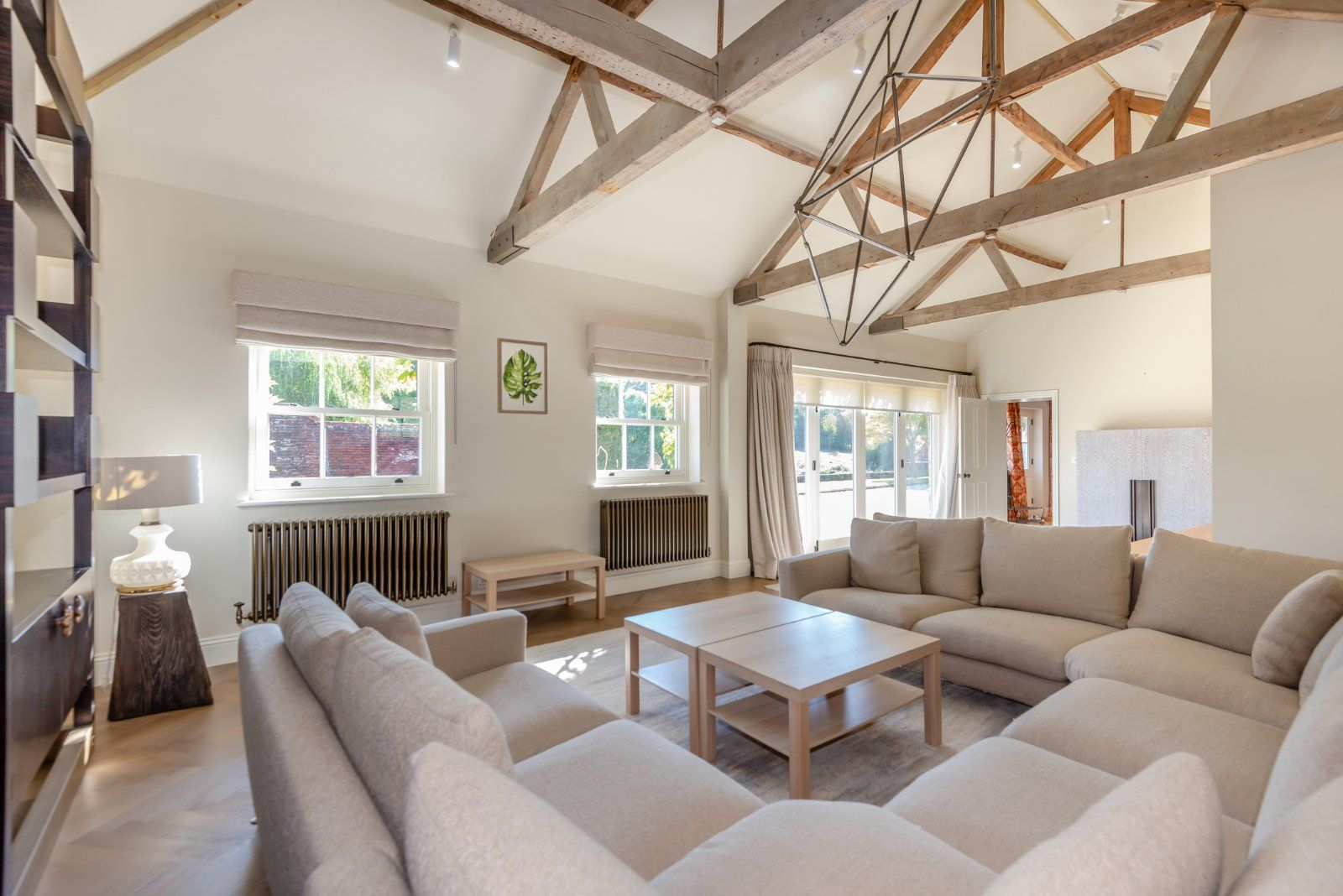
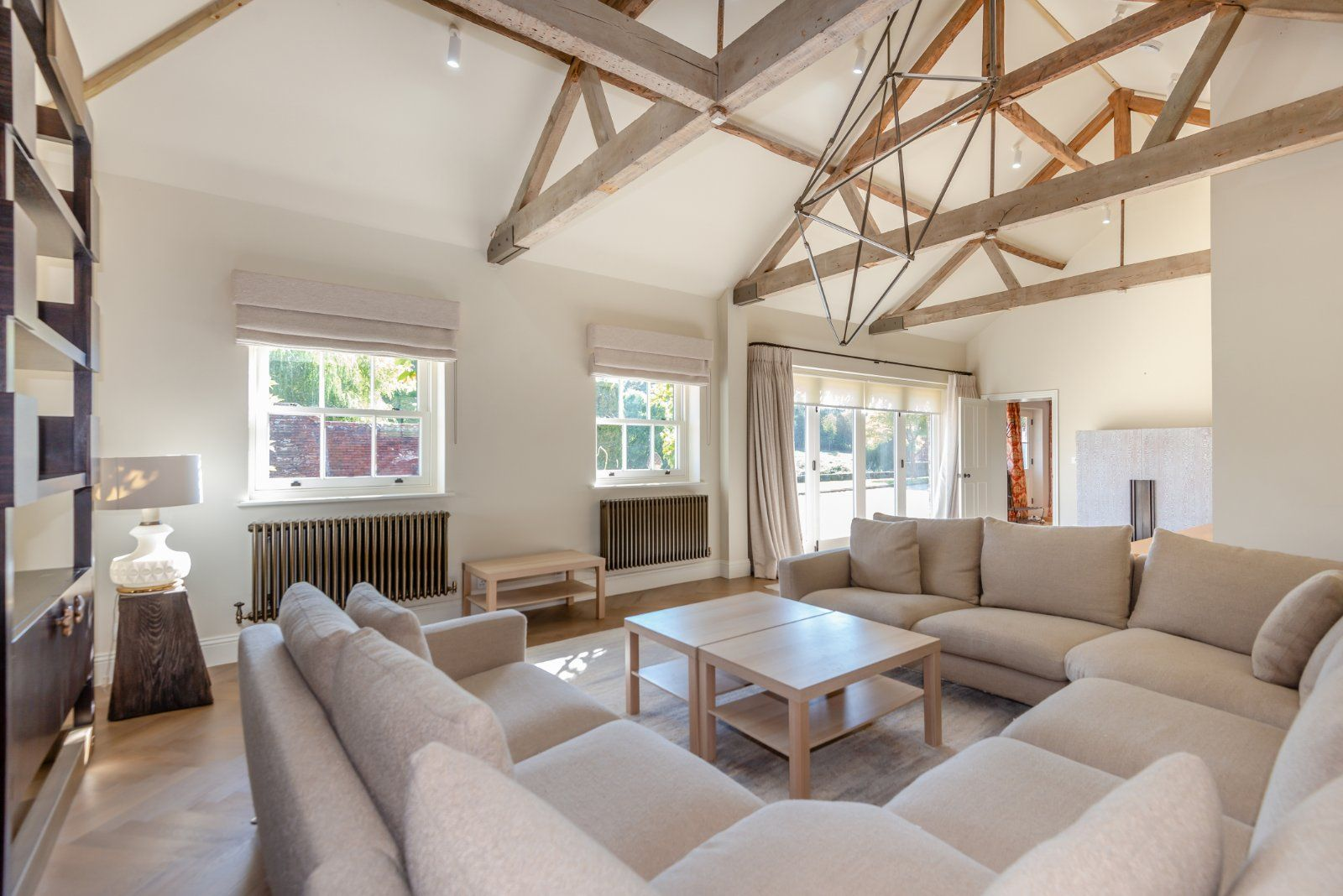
- wall art (522, 377)
